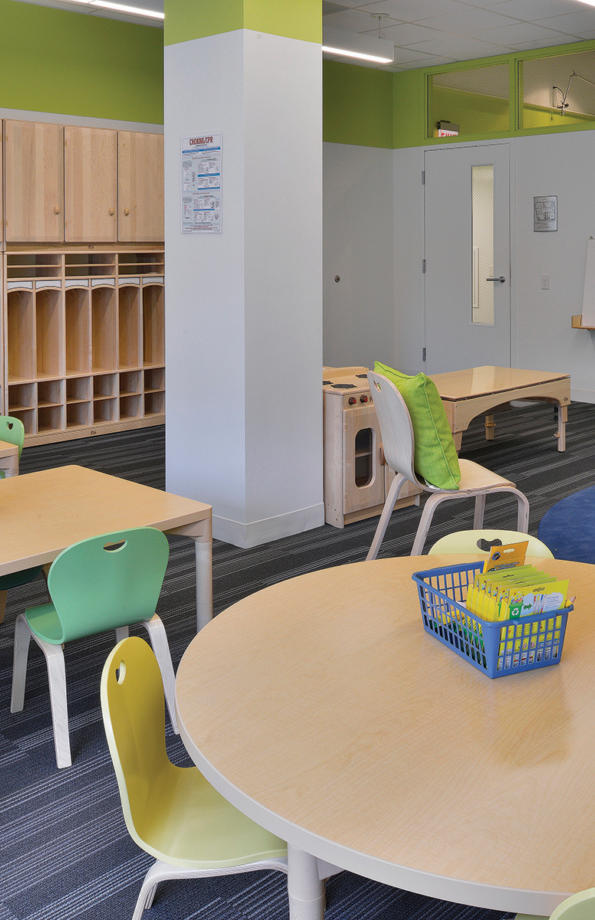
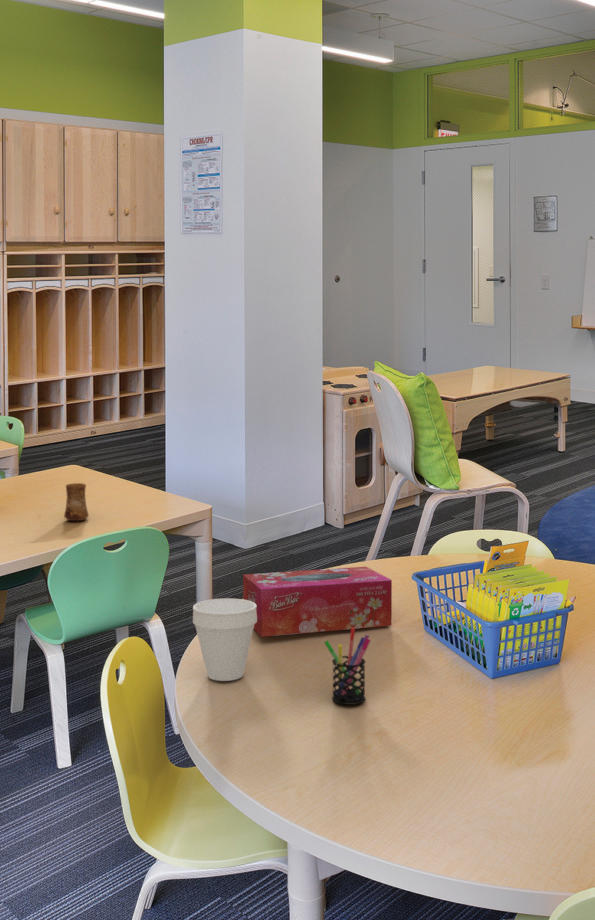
+ tissue box (316, 599)
+ pen holder (345, 664)
+ cup (225, 640)
+ cup (76, 502)
